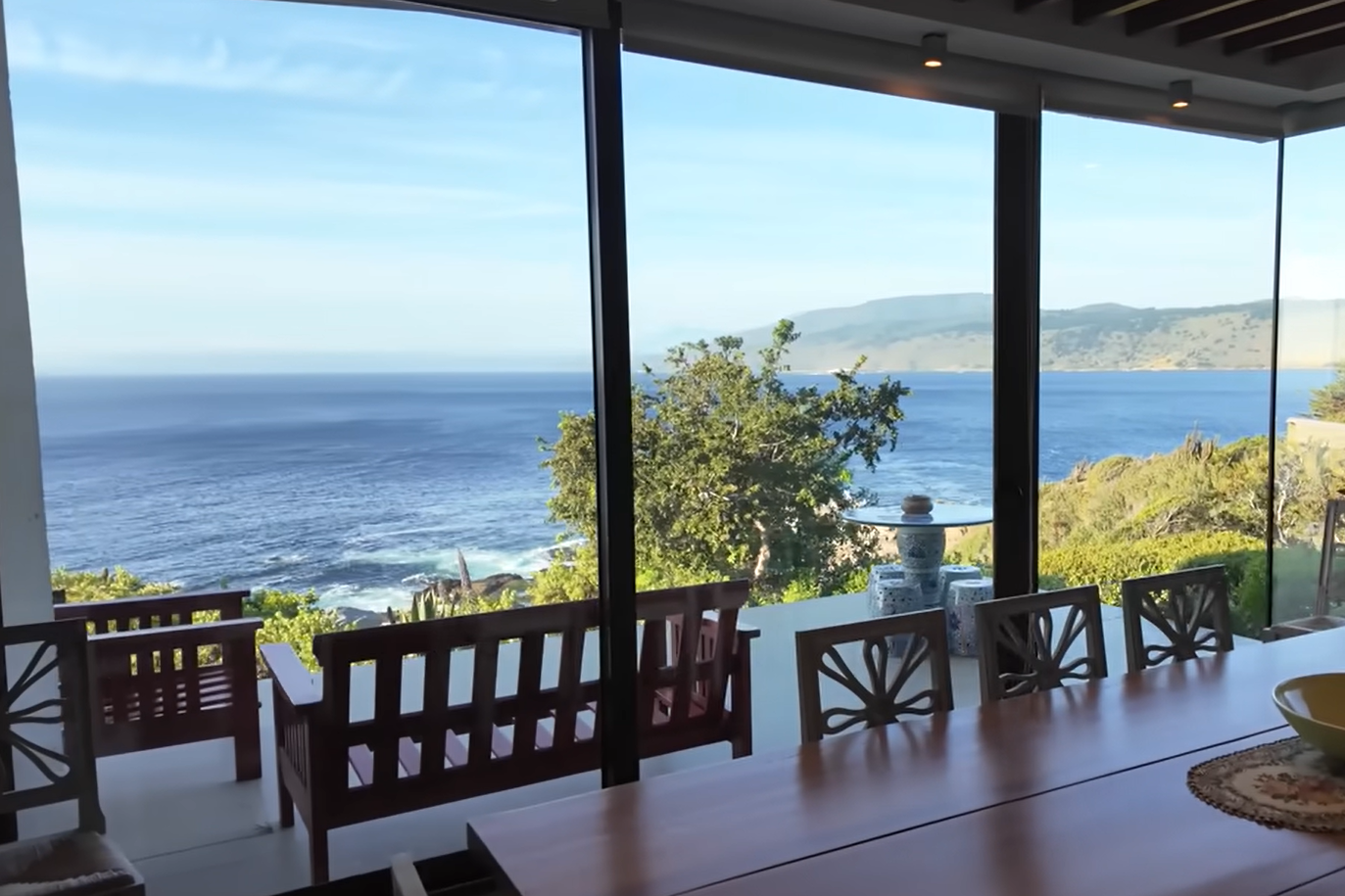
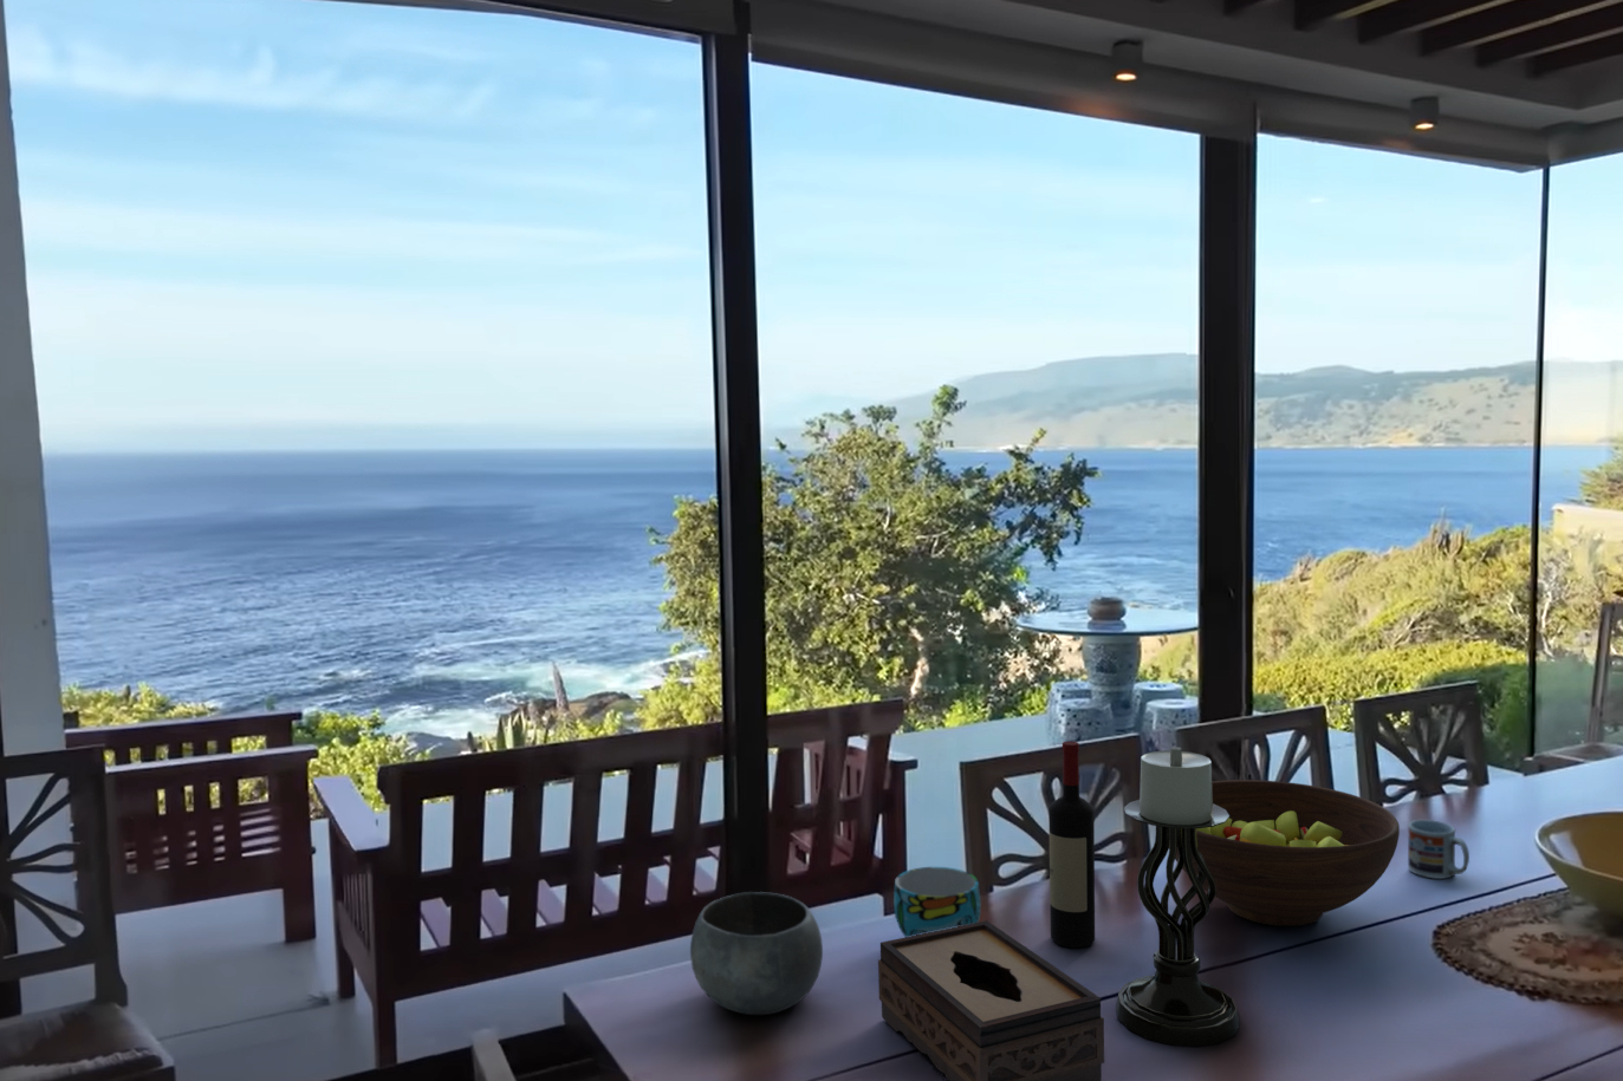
+ bowl (757, 954)
+ cup (1438, 851)
+ candle holder (1174, 882)
+ fruit bowl (1273, 861)
+ tissue box (983, 1007)
+ cup (936, 911)
+ wine bottle (1072, 841)
